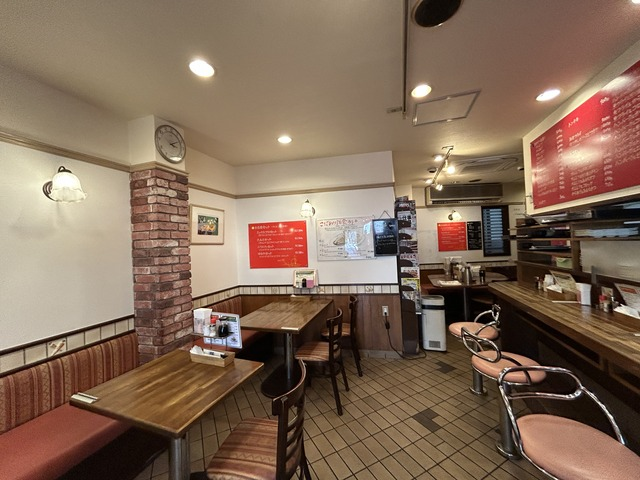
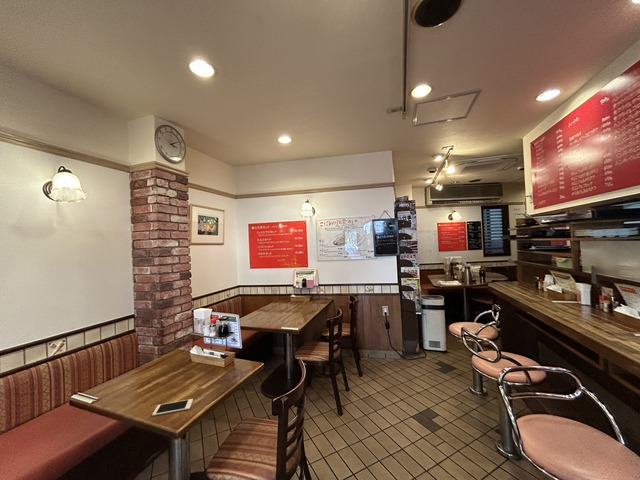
+ cell phone (173, 407)
